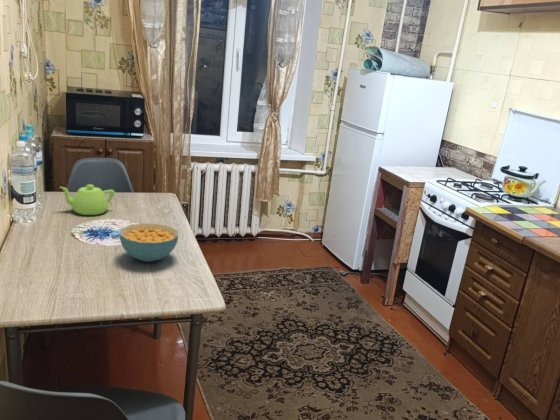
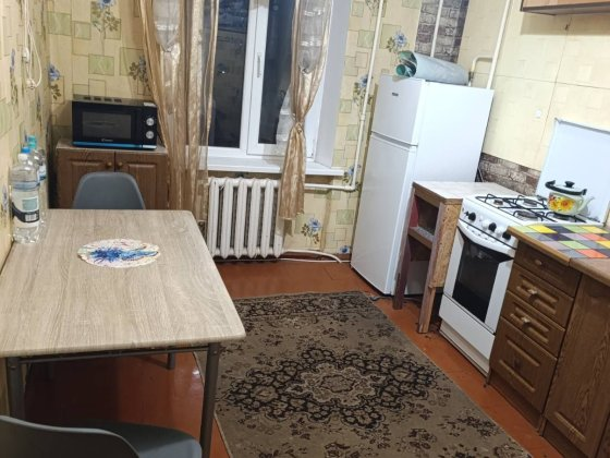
- teapot (87, 198)
- cereal bowl (149, 245)
